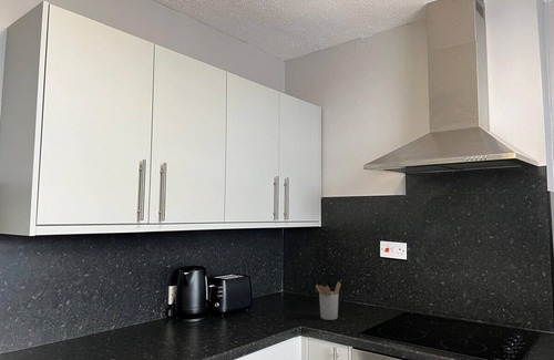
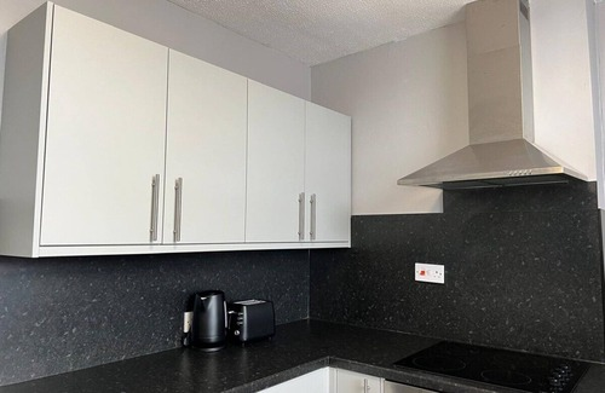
- utensil holder (327, 300)
